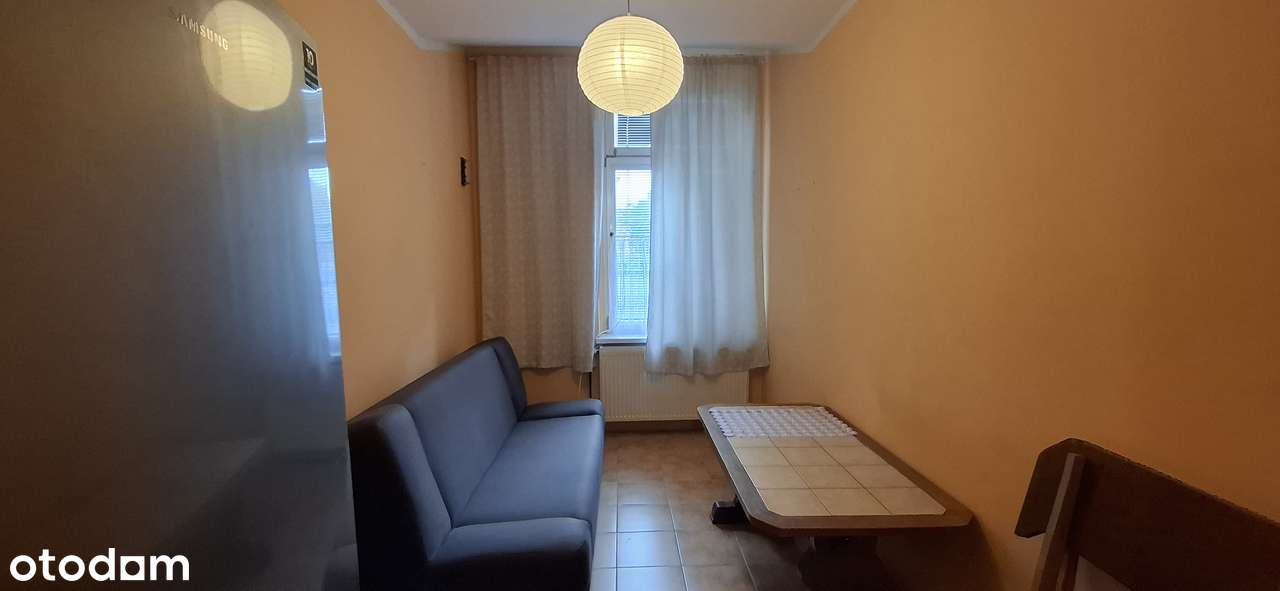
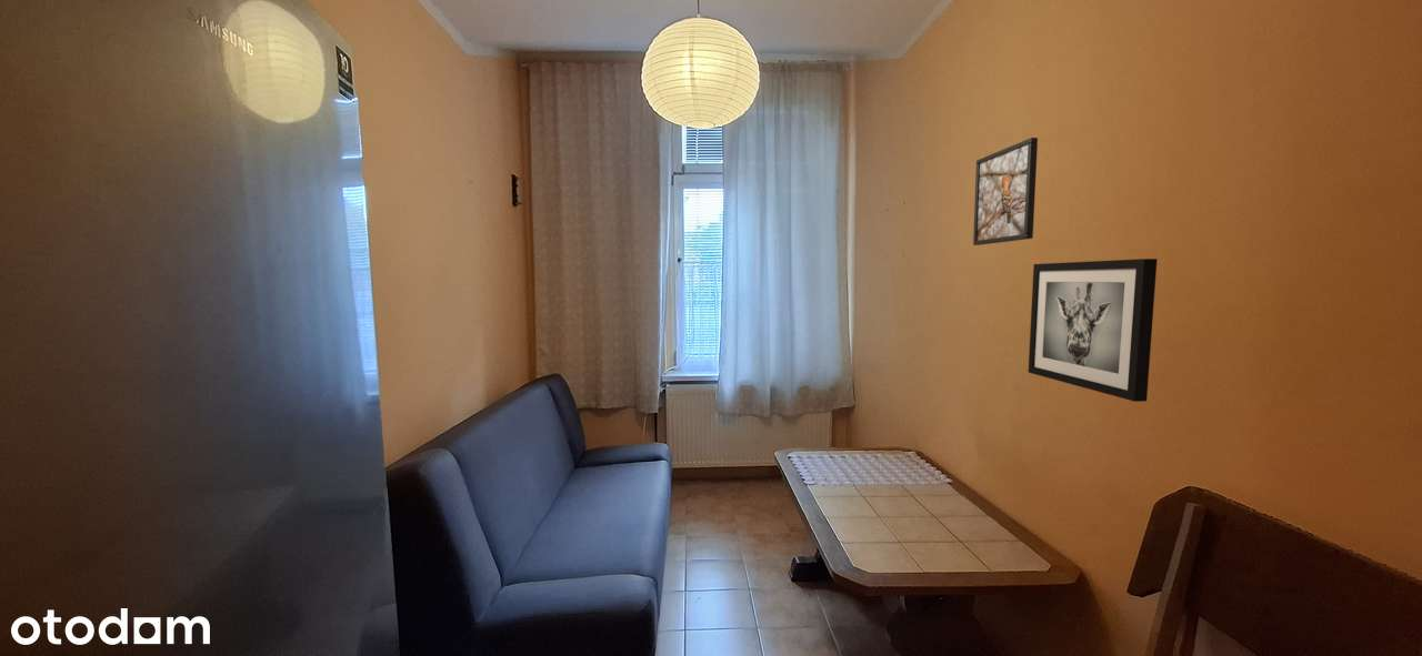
+ wall art (1082, 323)
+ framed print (1002, 195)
